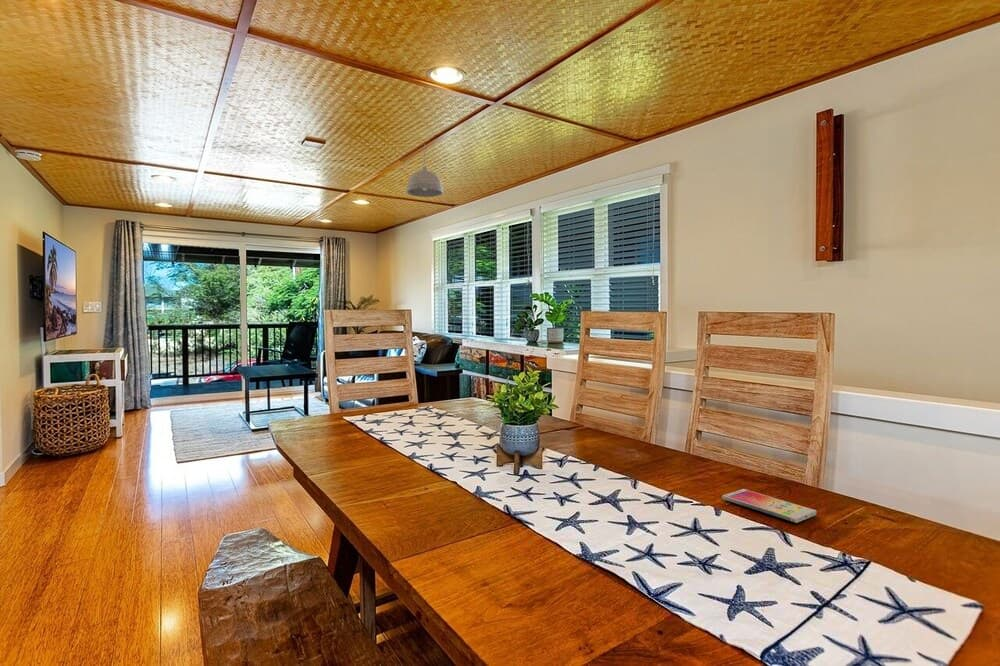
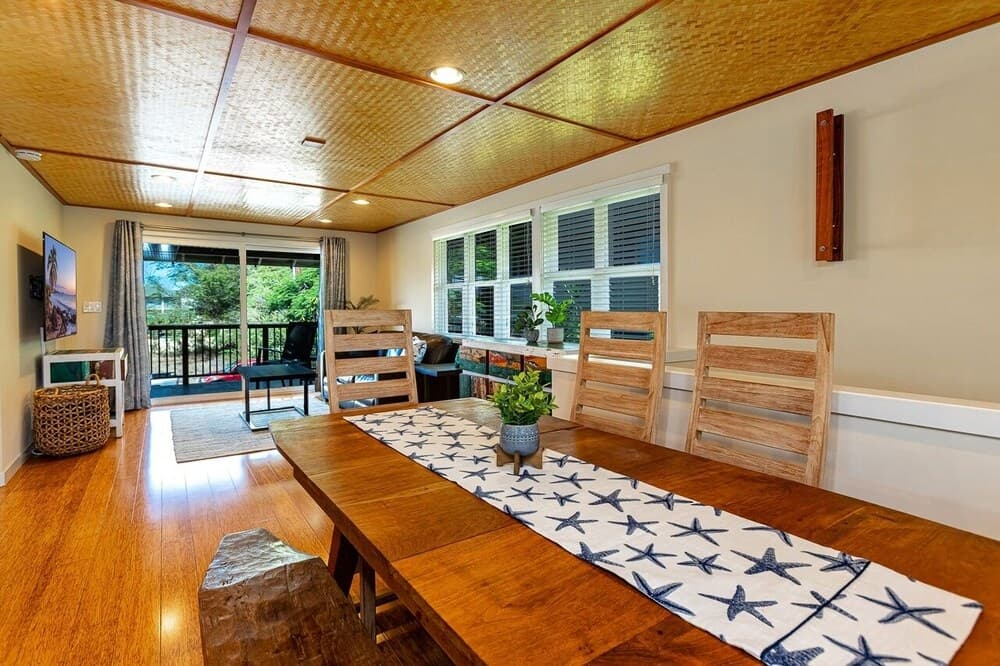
- smartphone (767, 504)
- pendant light (424, 168)
